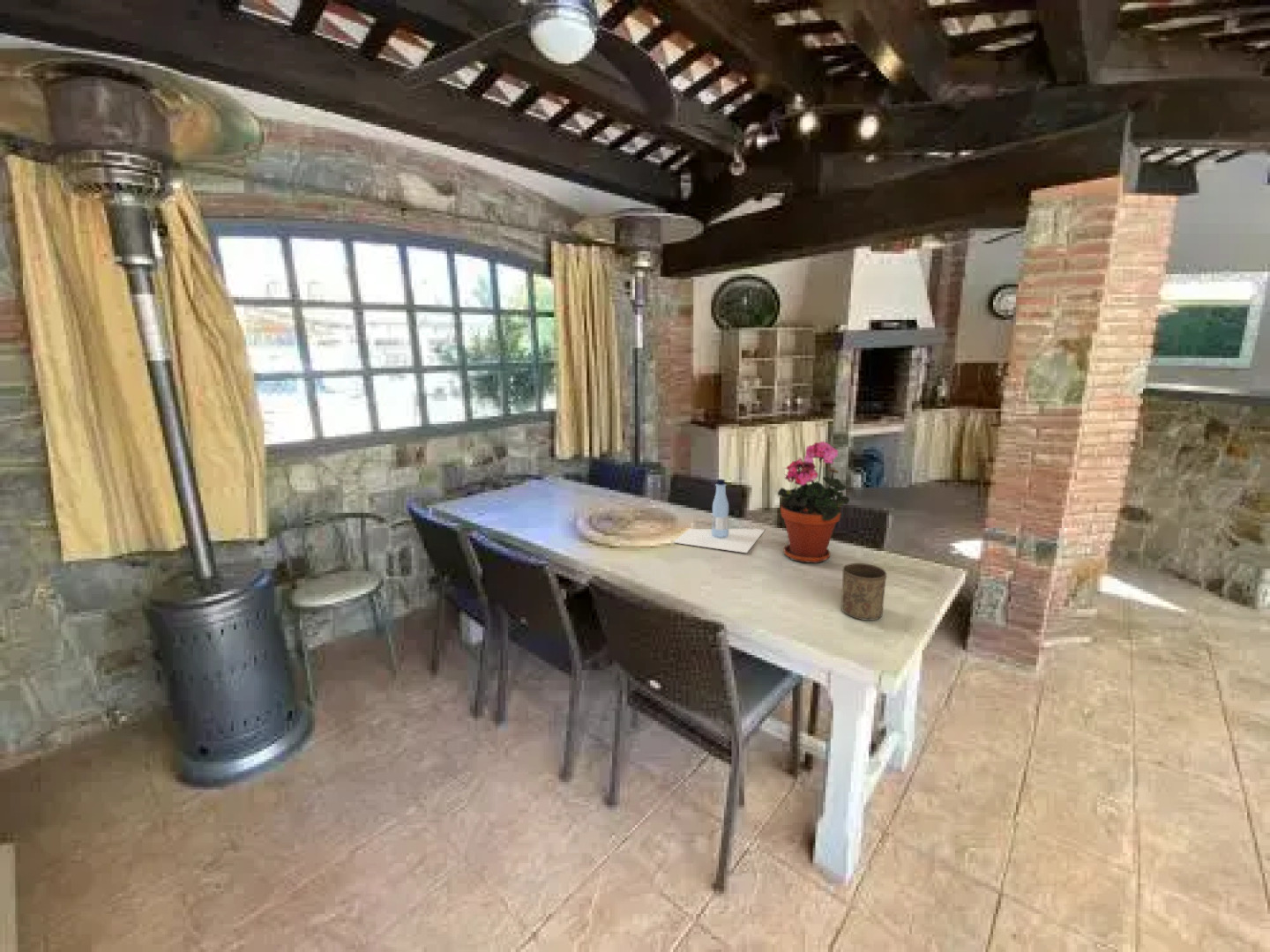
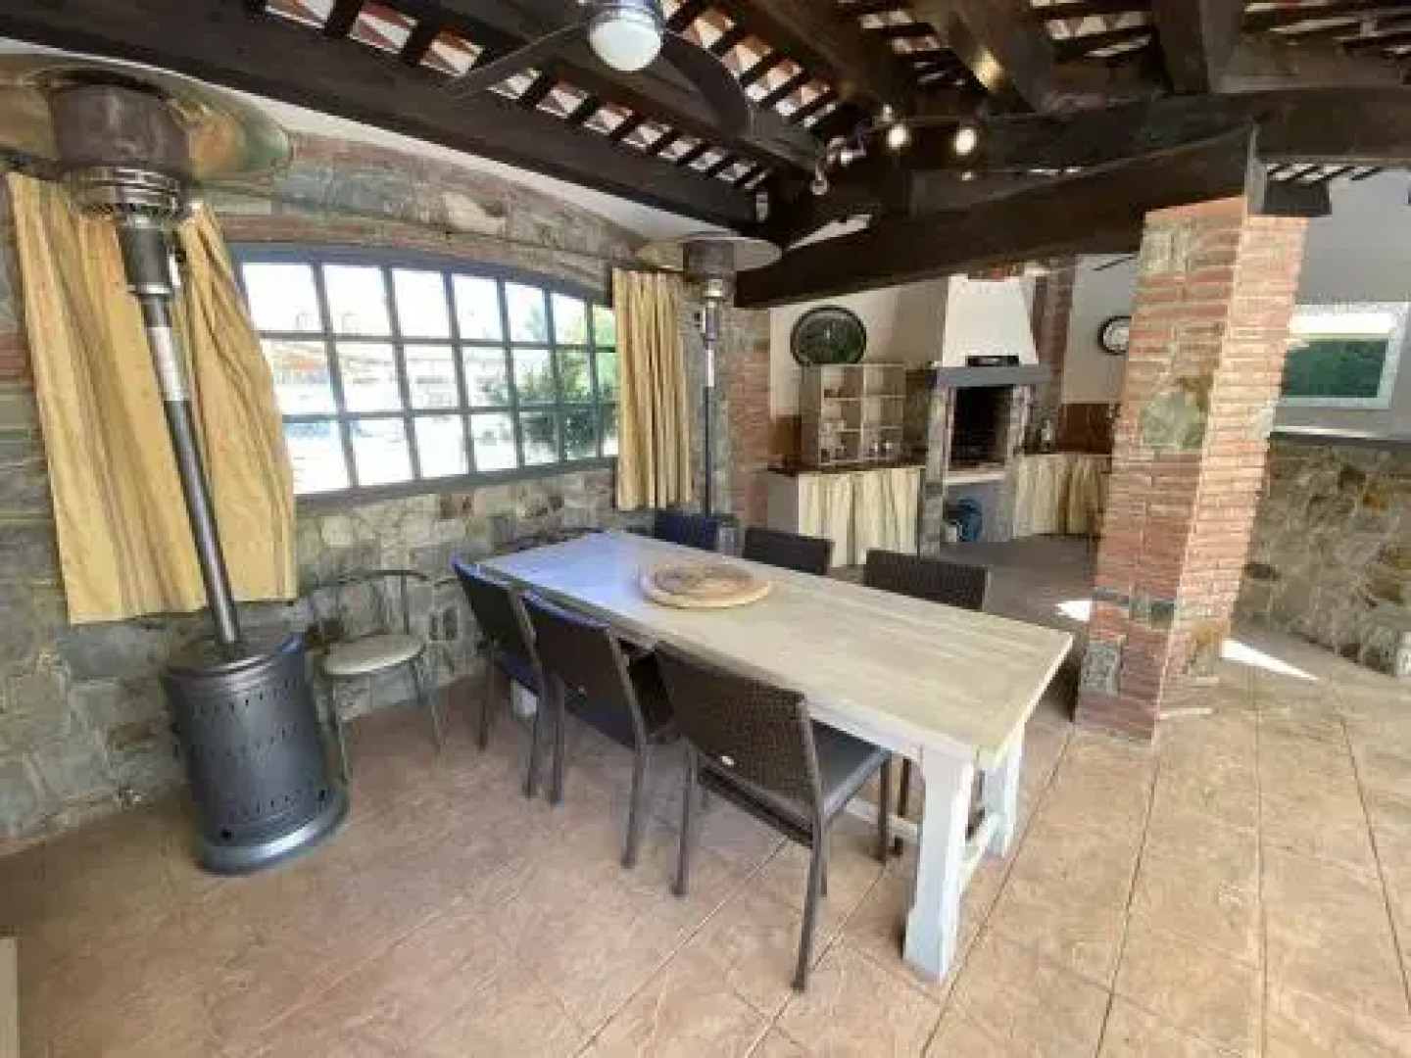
- cup (863, 591)
- potted plant (811, 499)
- bottle (721, 508)
